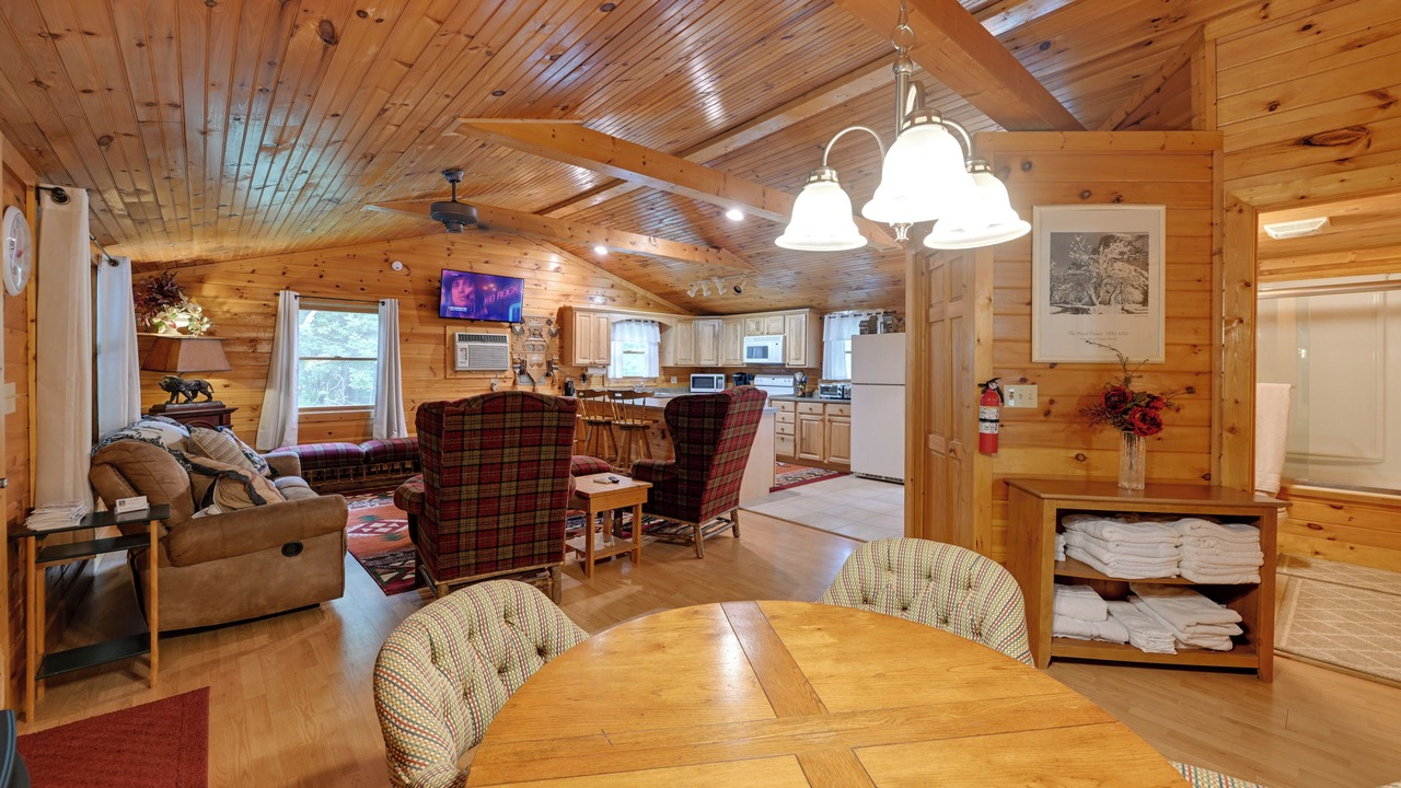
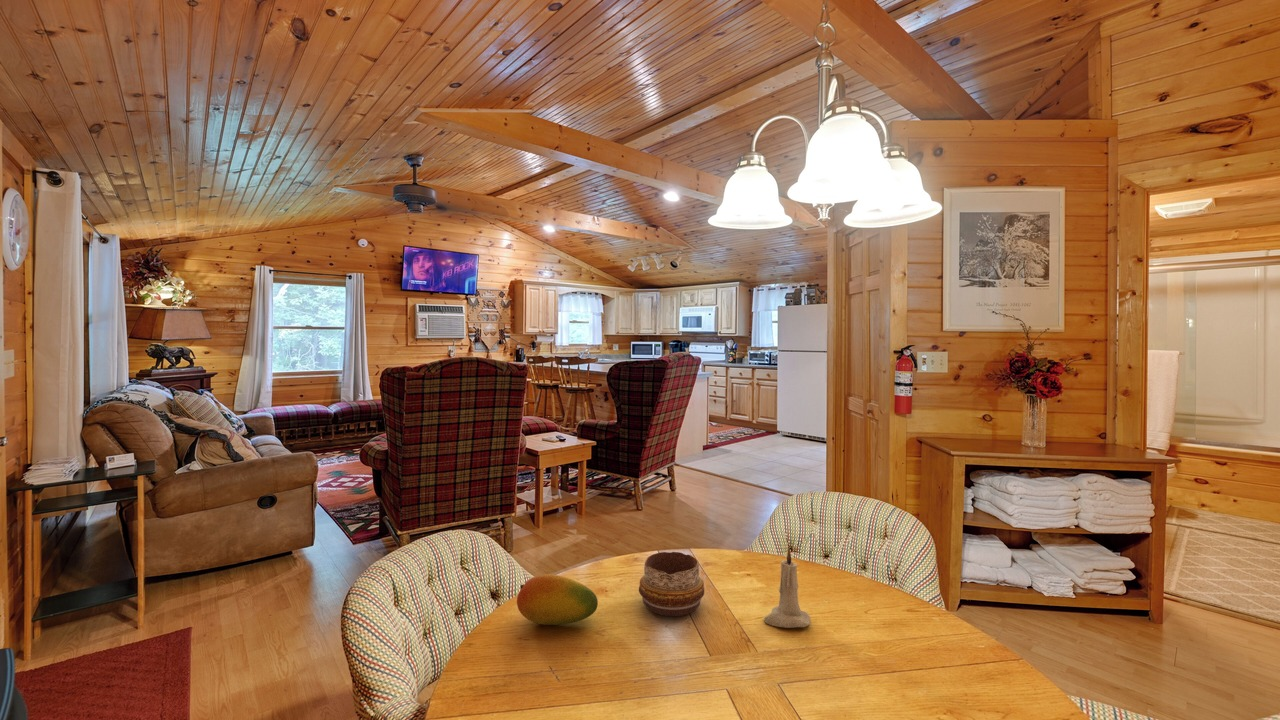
+ fruit (557, 599)
+ candle (786, 584)
+ decorative bowl (671, 583)
